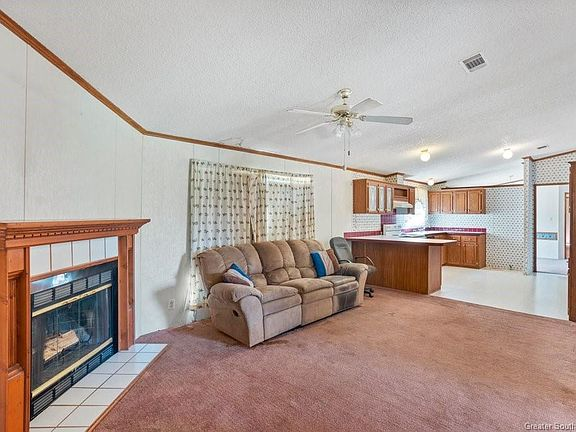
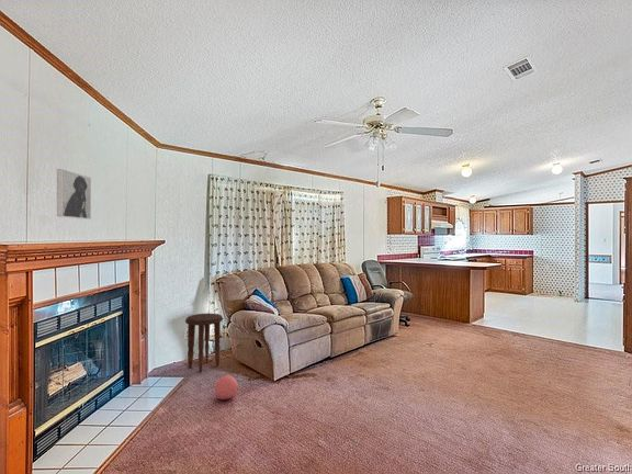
+ side table (203, 341)
+ ball (226, 386)
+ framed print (75, 195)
